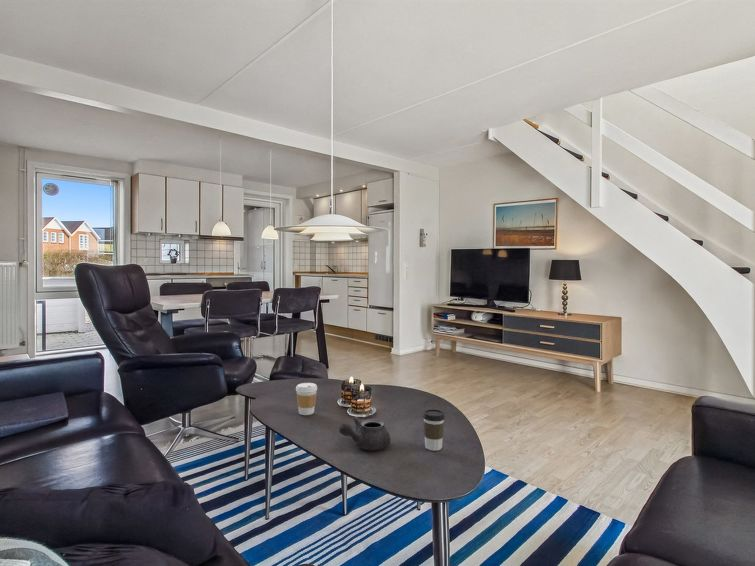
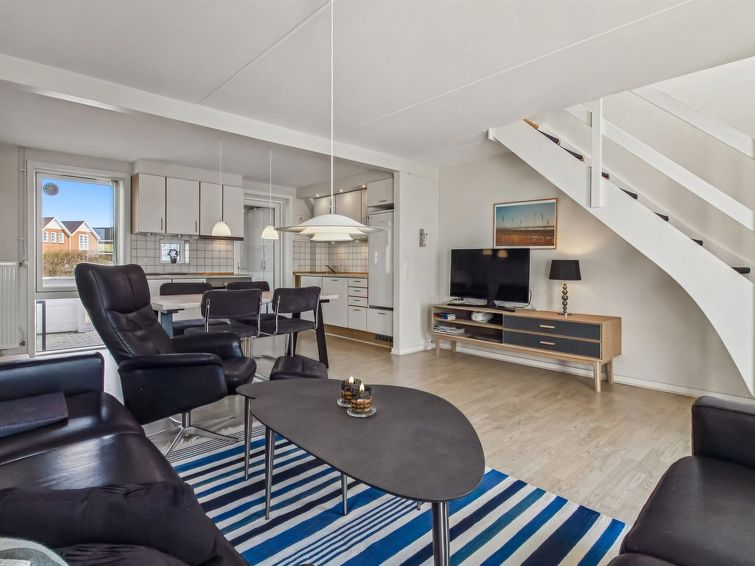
- coffee cup (306, 398)
- teapot (362, 432)
- coffee cup (433, 429)
